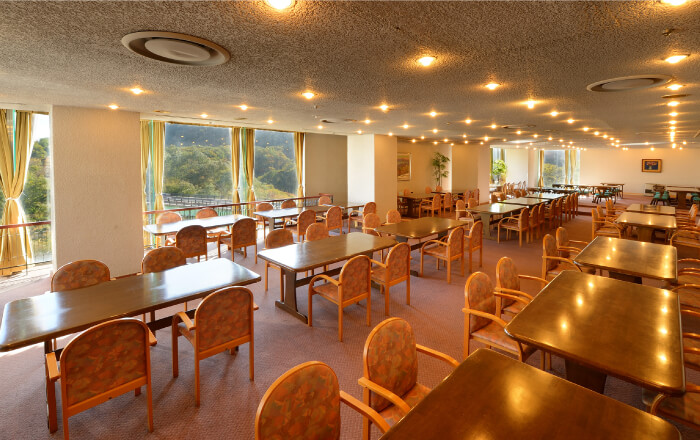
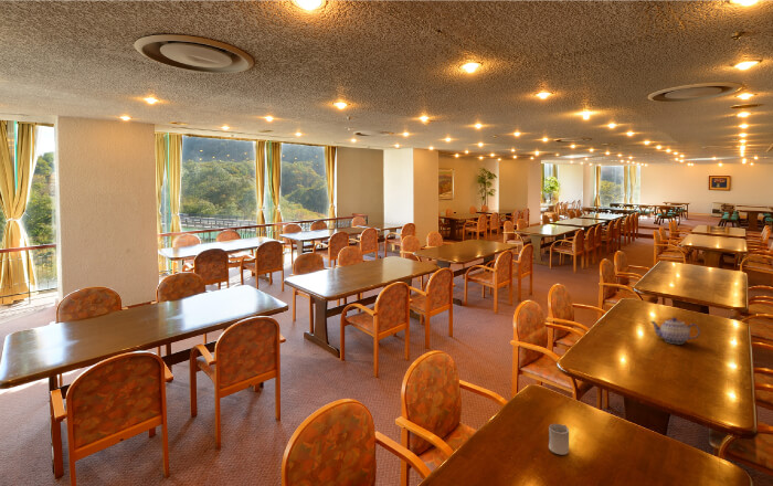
+ teapot (674, 329)
+ cup (560, 436)
